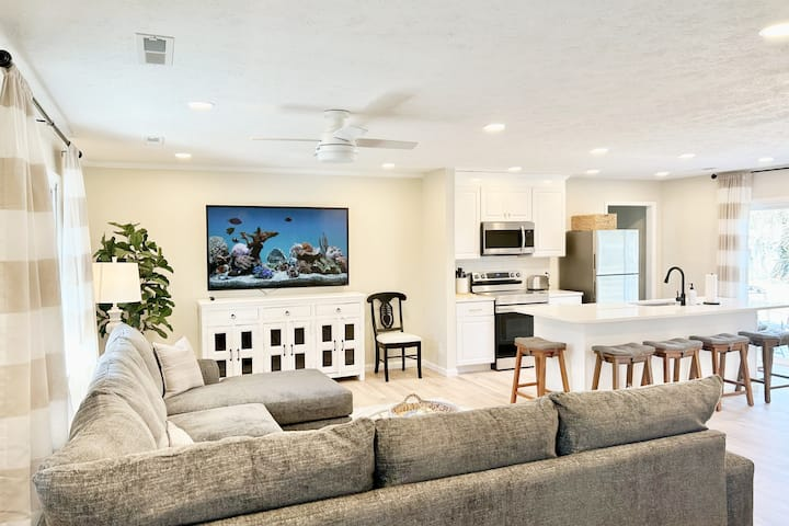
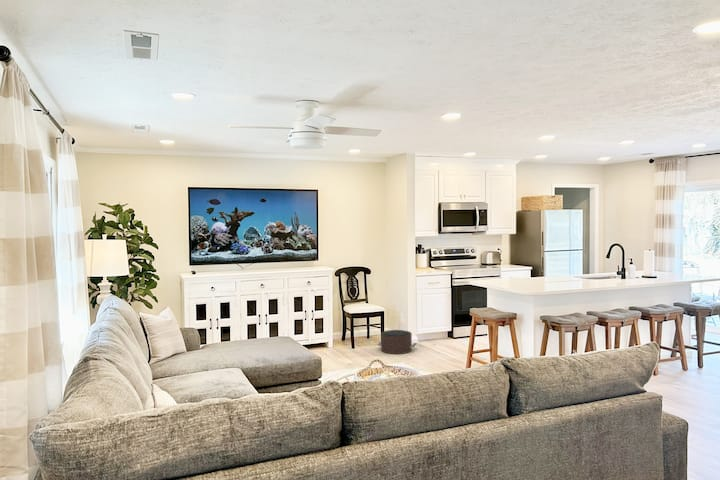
+ pouf (397, 340)
